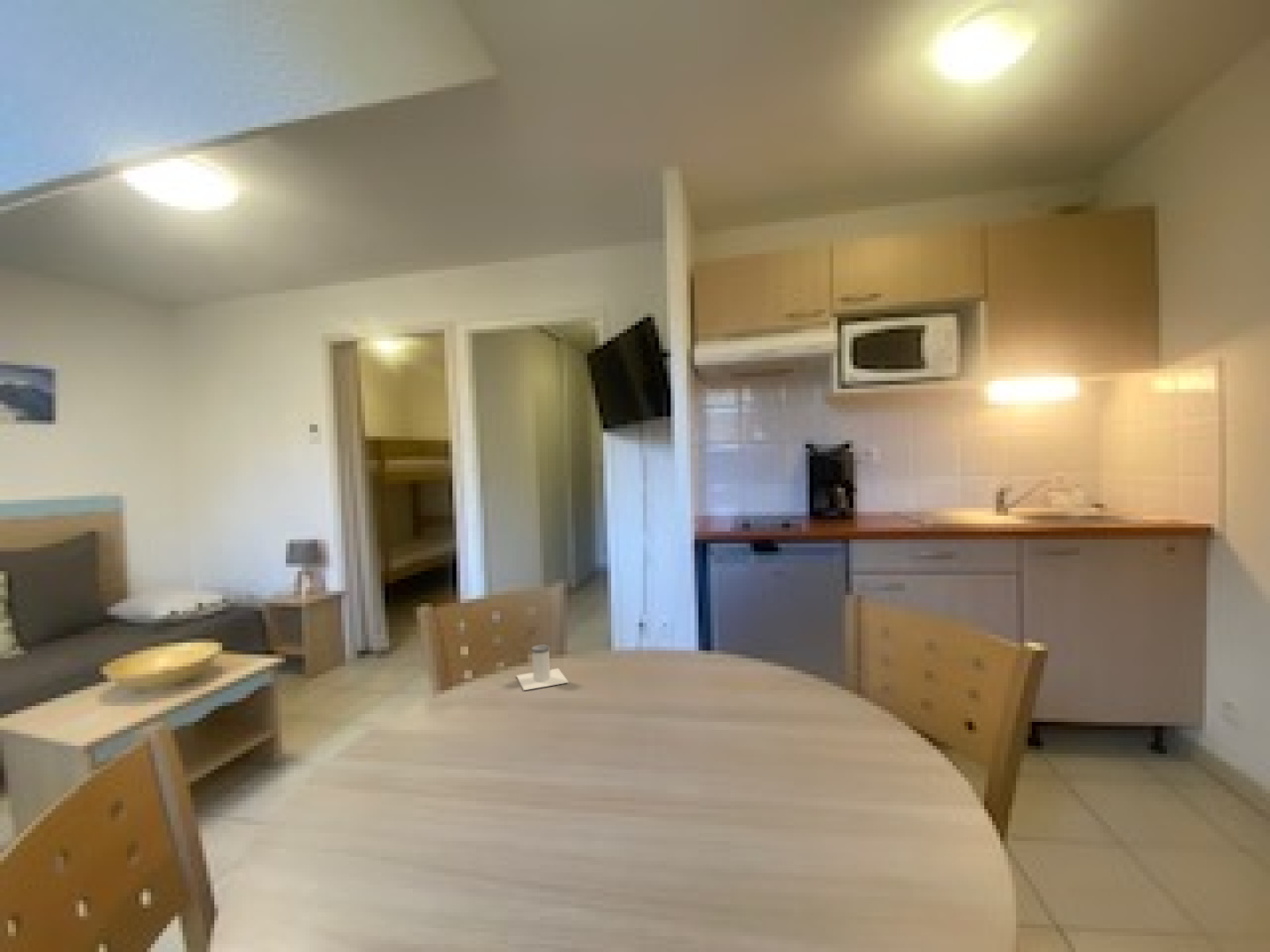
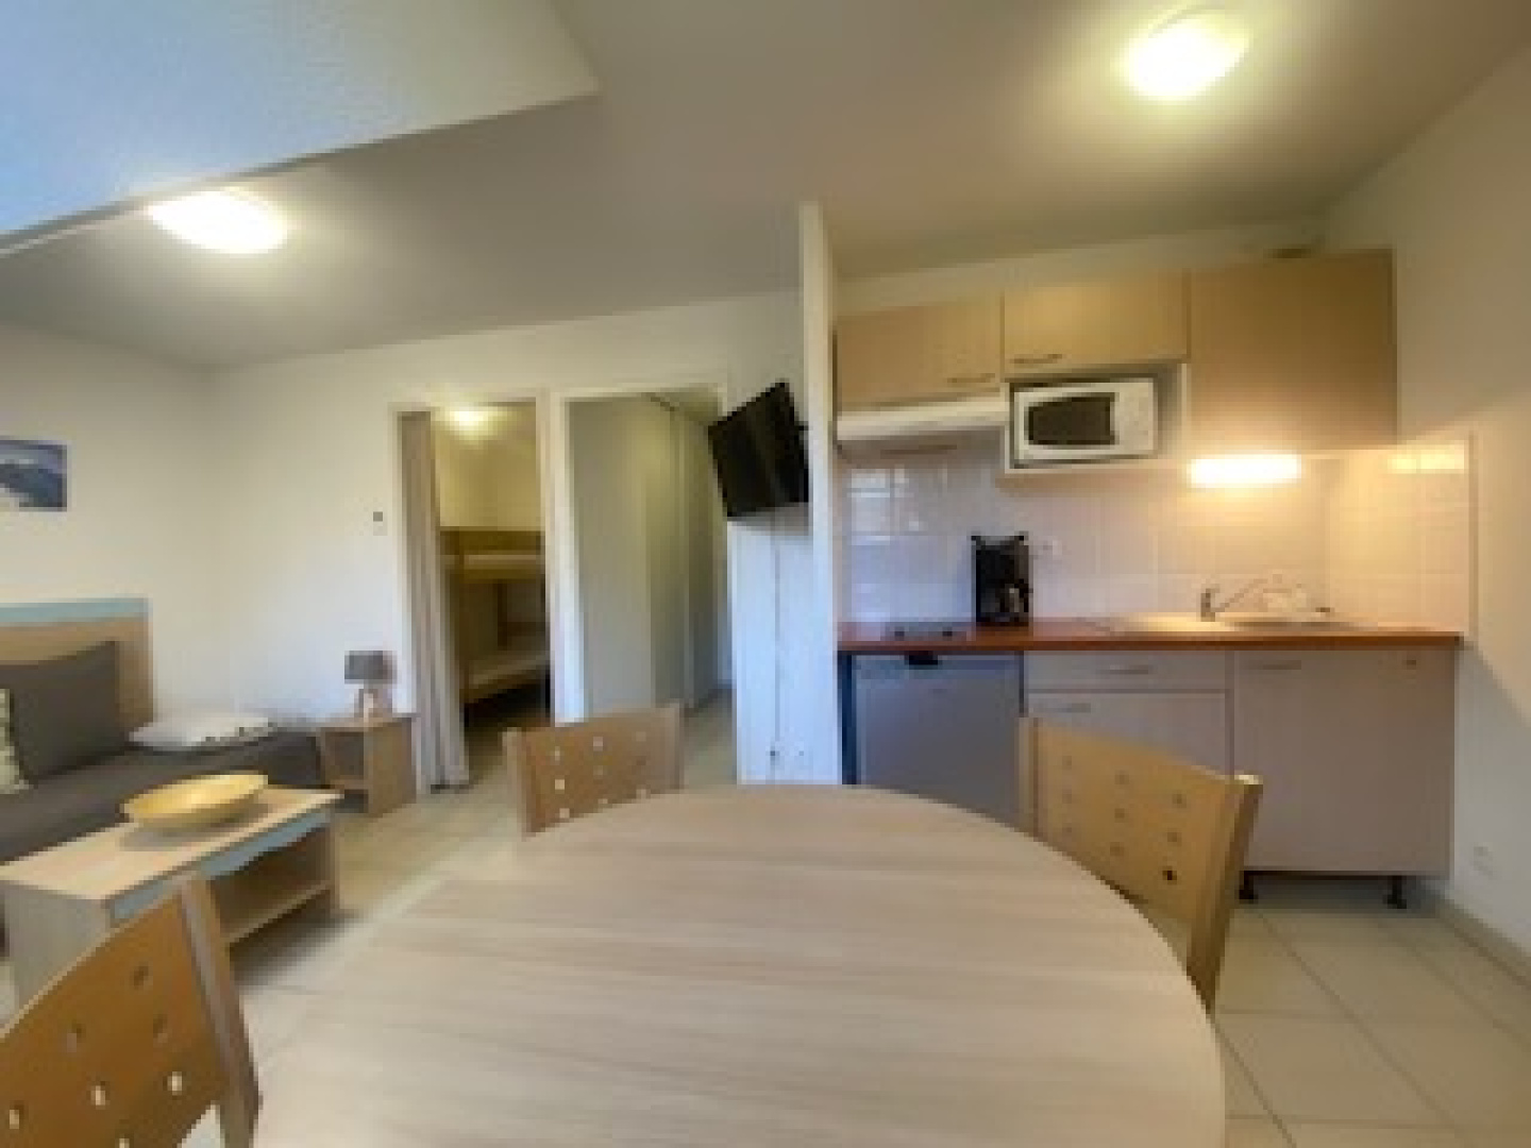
- salt shaker (541, 663)
